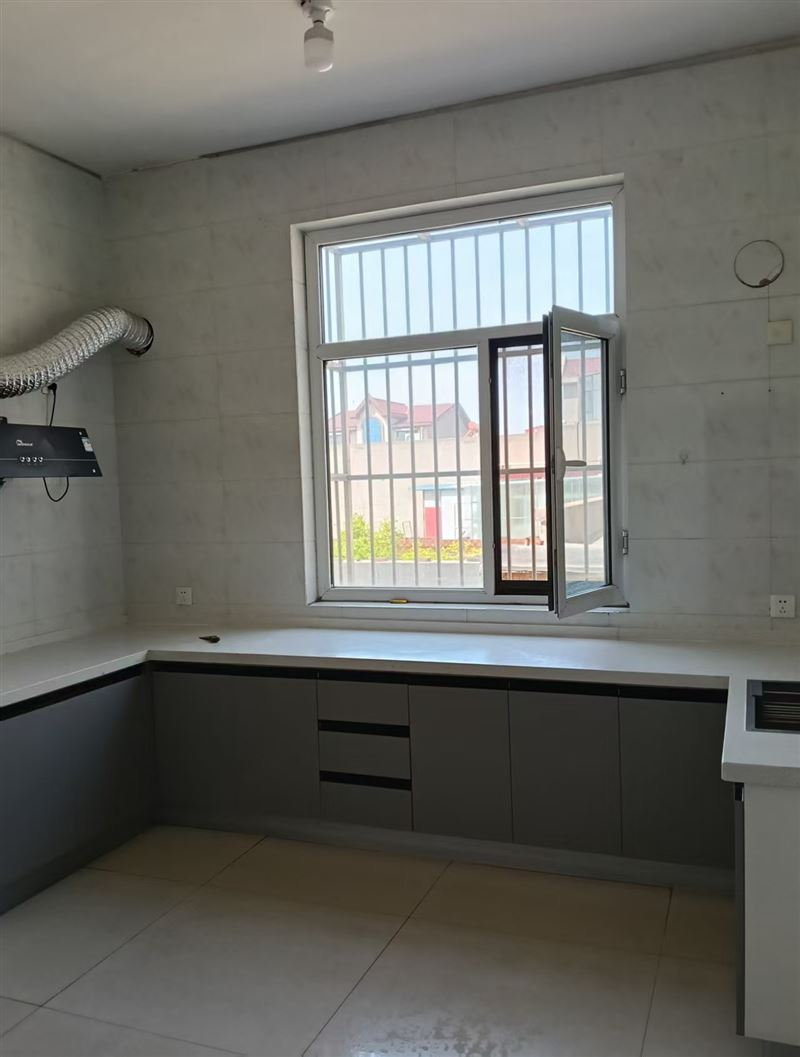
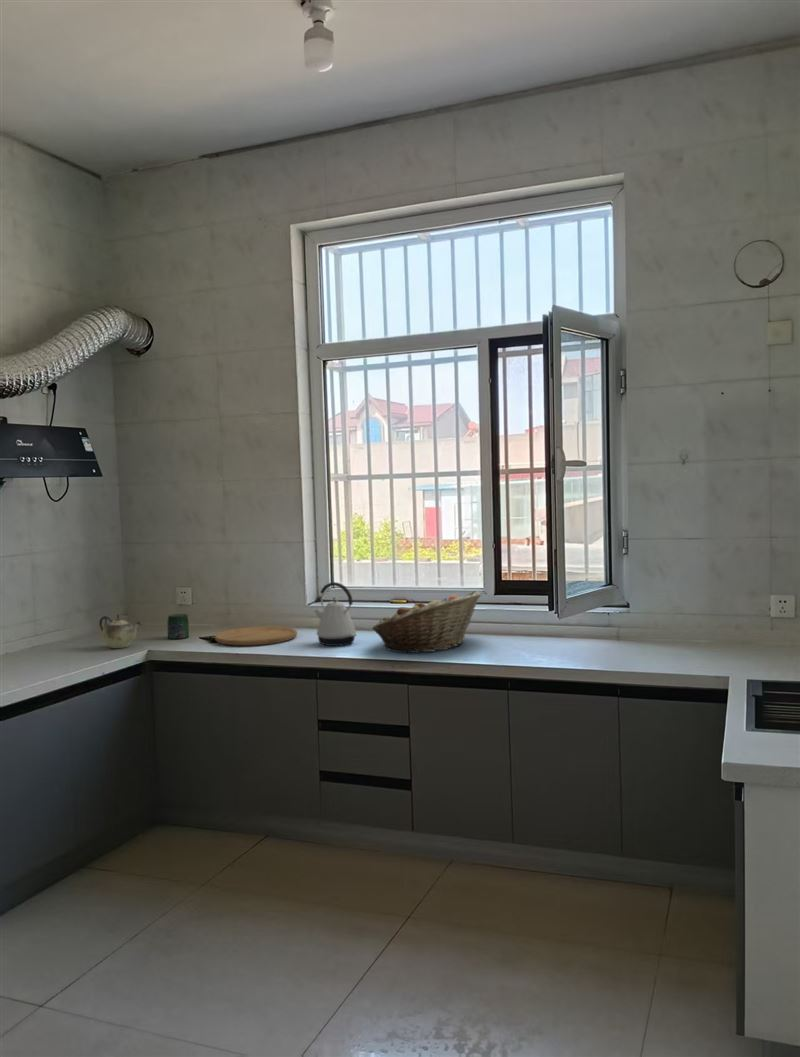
+ kettle (334, 612)
+ cutting board (256, 635)
+ teapot (120, 630)
+ fruit basket (428, 619)
+ jar (178, 626)
